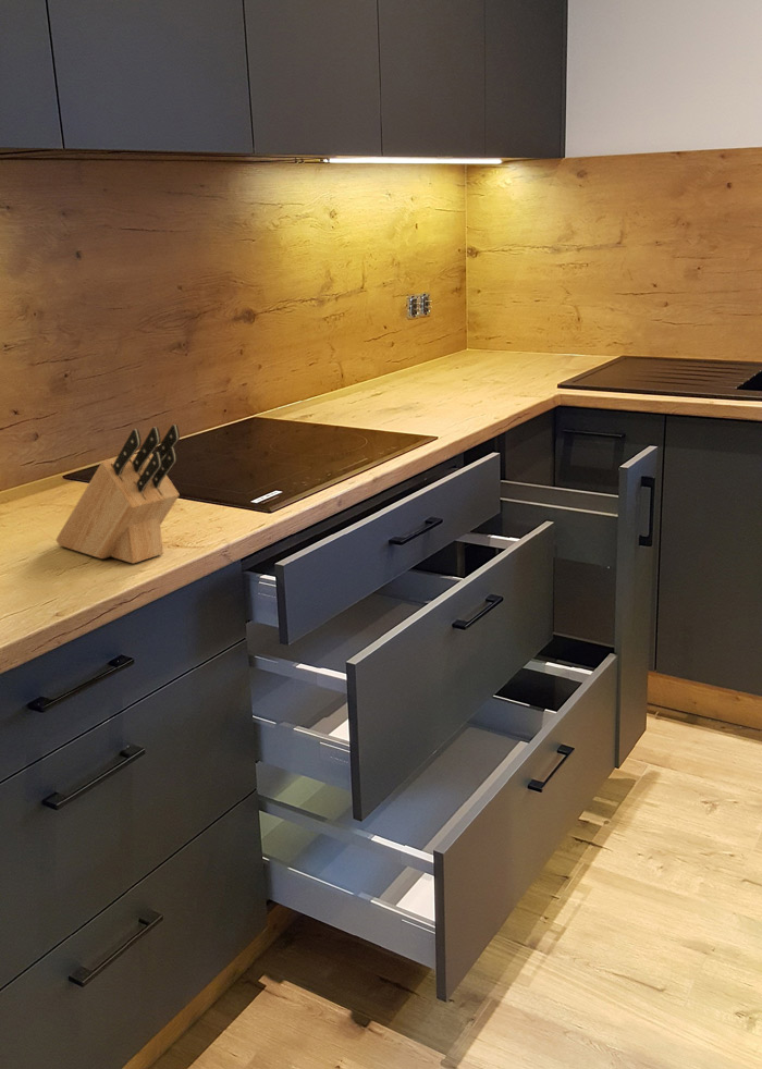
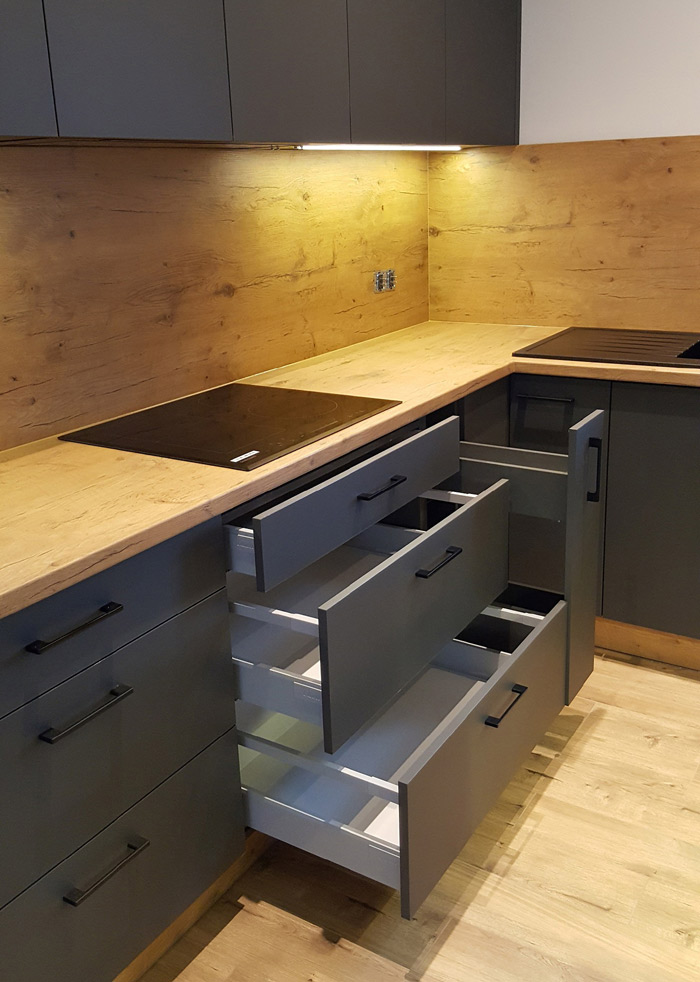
- knife block (119, 487)
